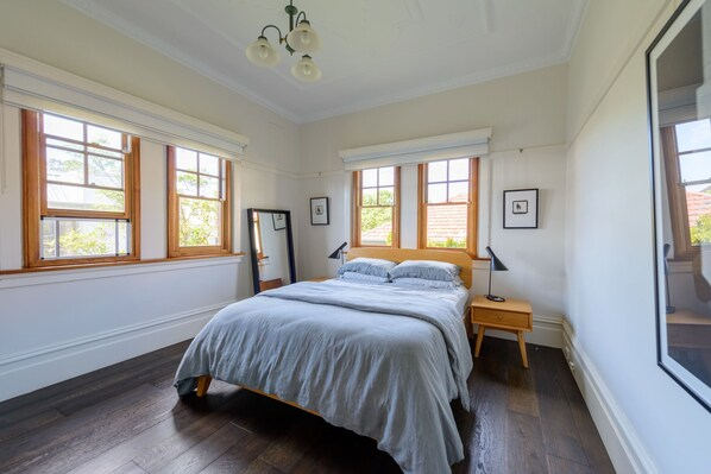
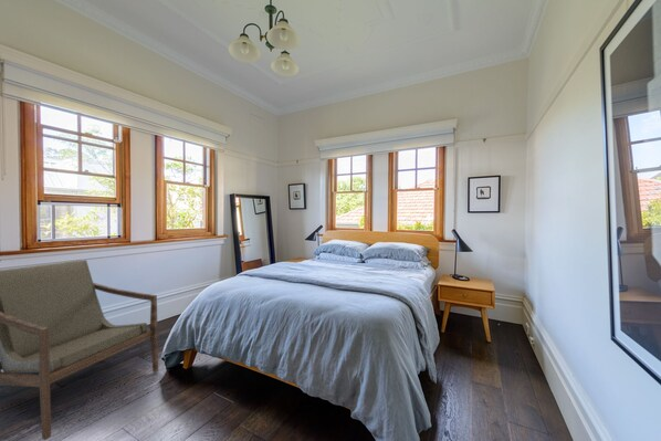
+ armchair (73, 327)
